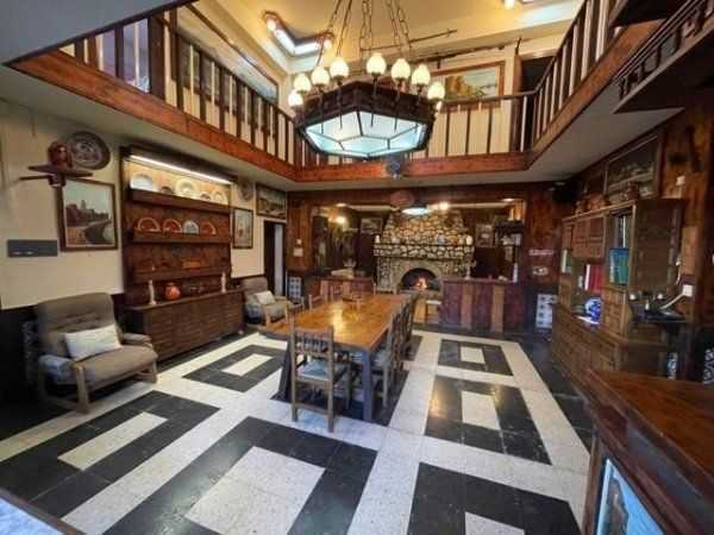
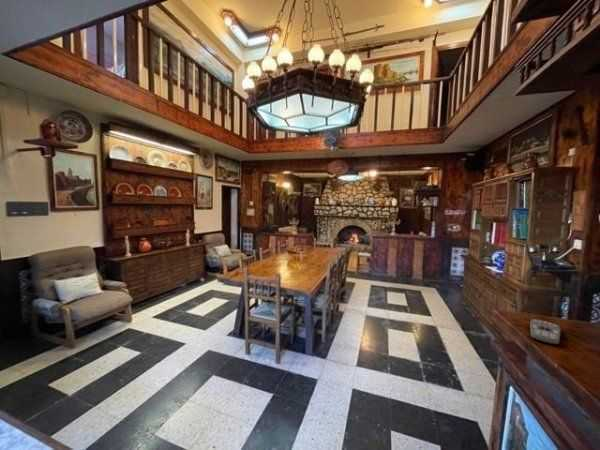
+ remote control (544, 331)
